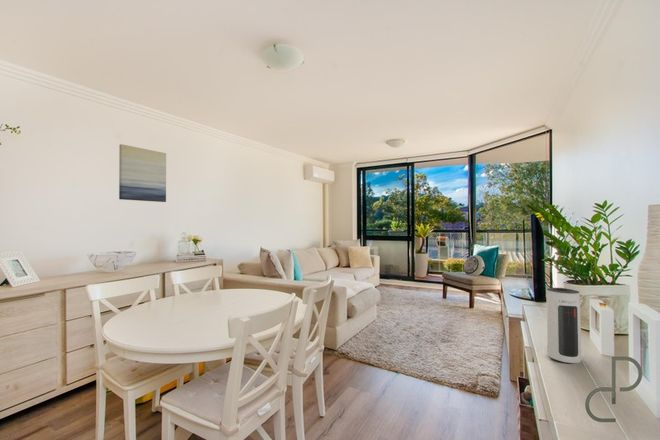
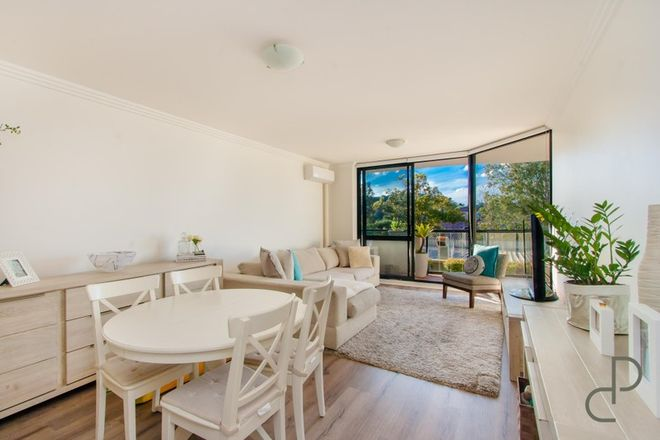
- wall art (144, 174)
- speaker (563, 323)
